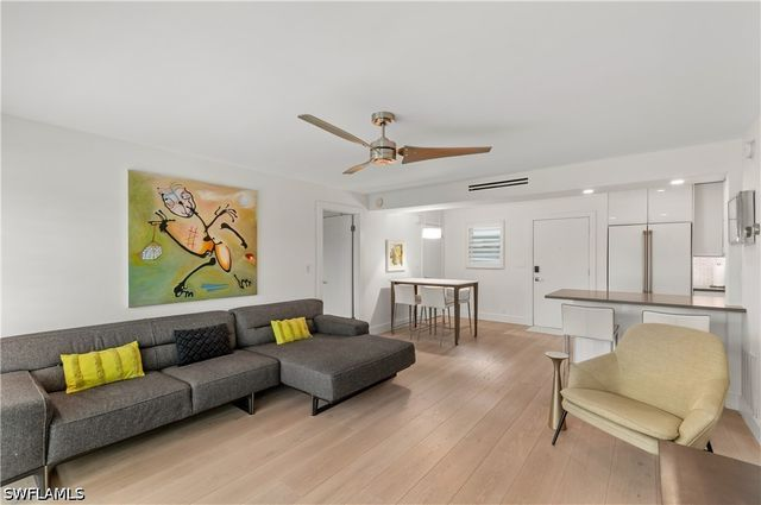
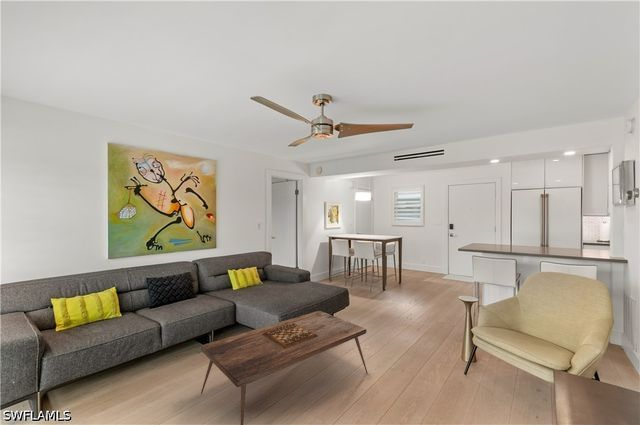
+ coffee table (289, 356)
